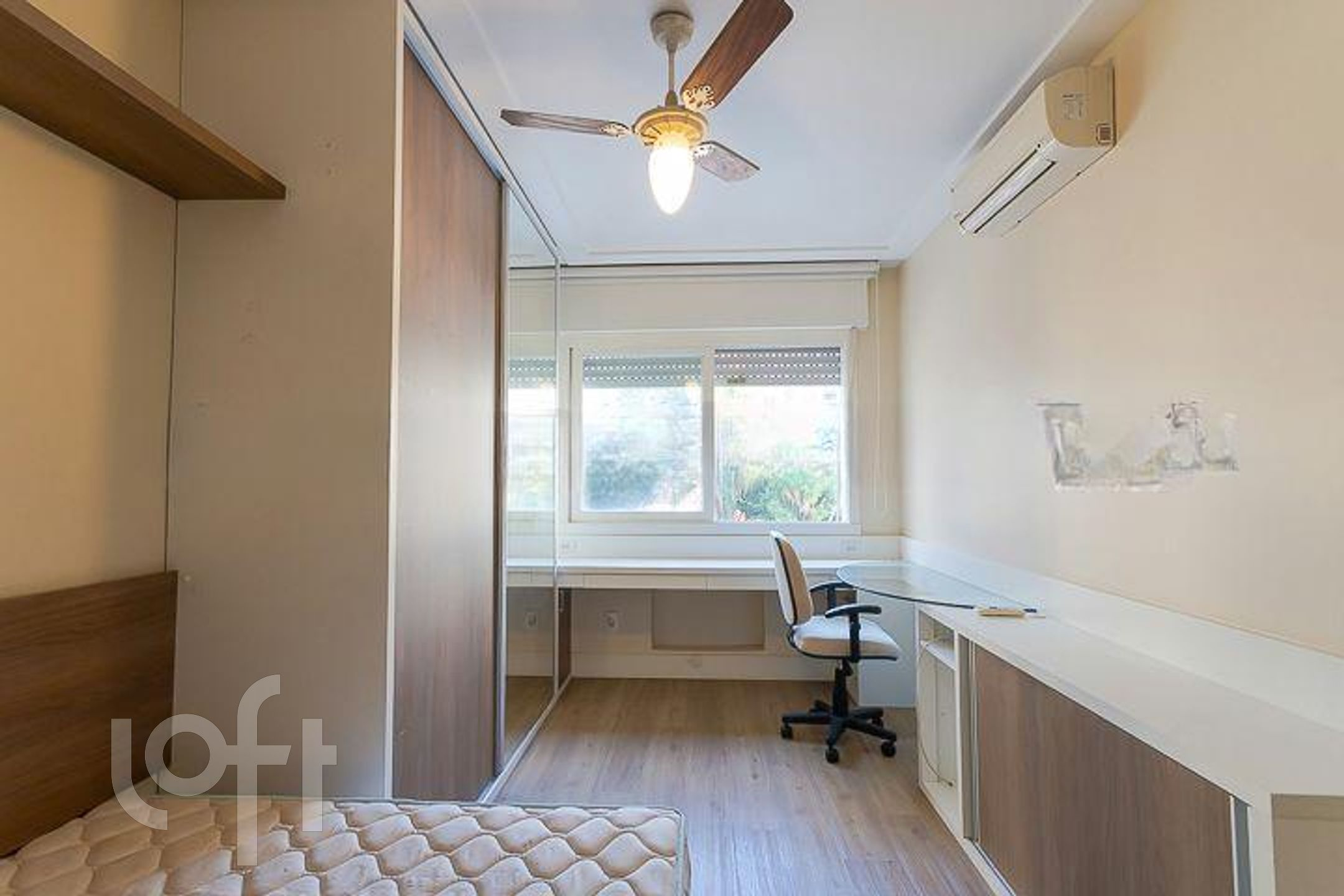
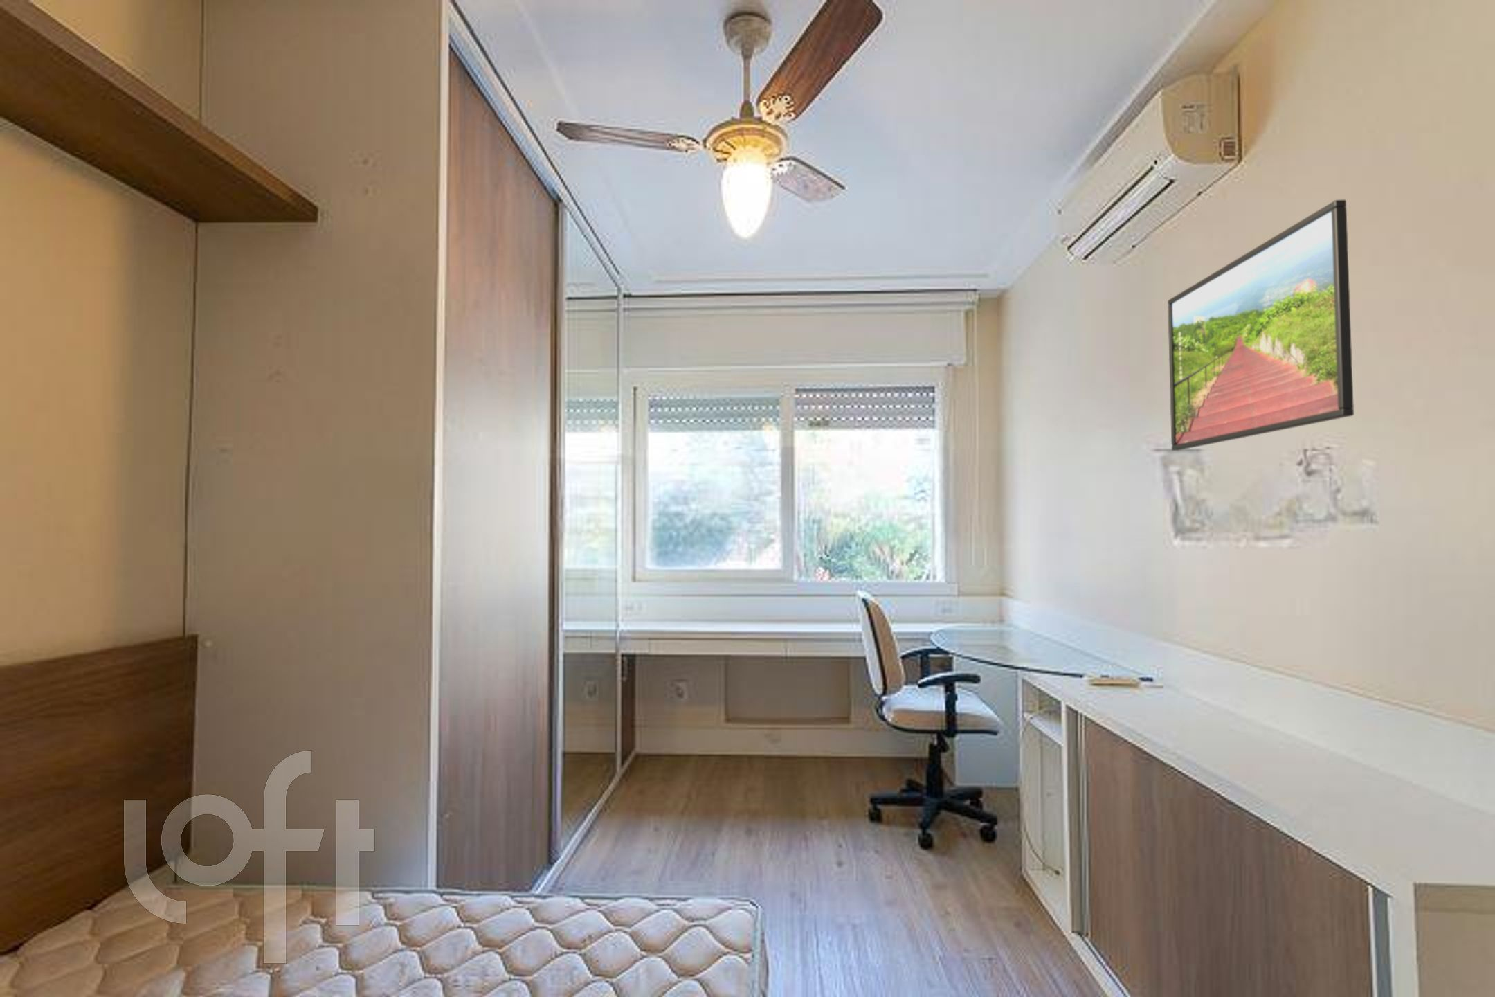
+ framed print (1244, 347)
